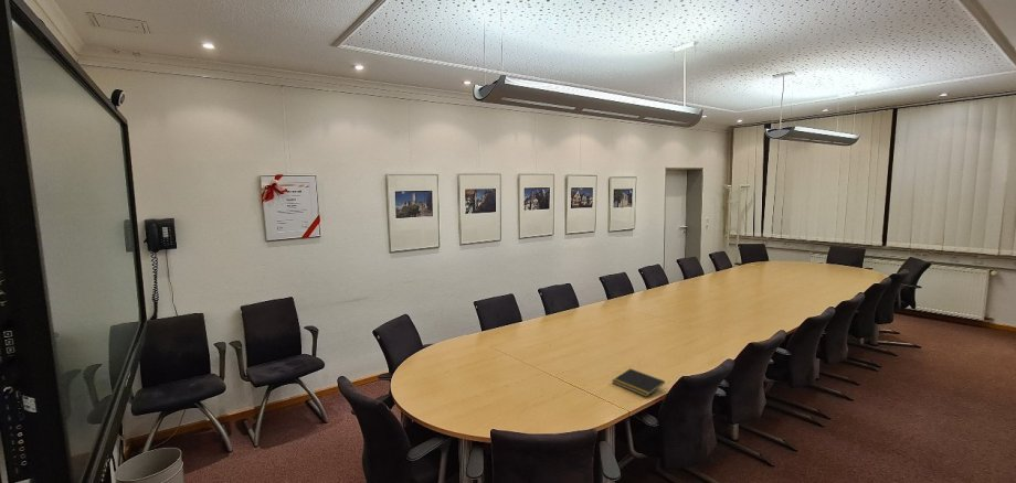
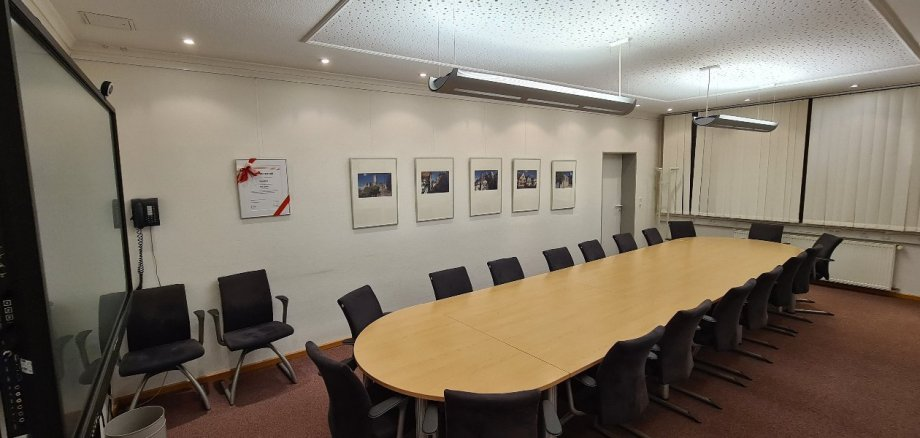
- notepad (637, 382)
